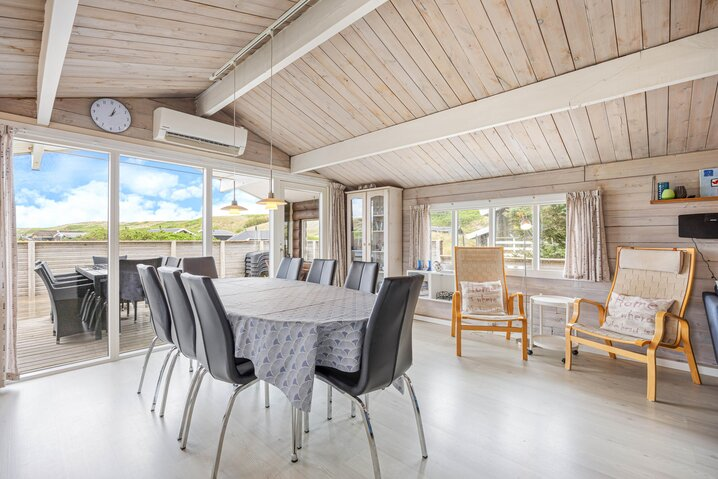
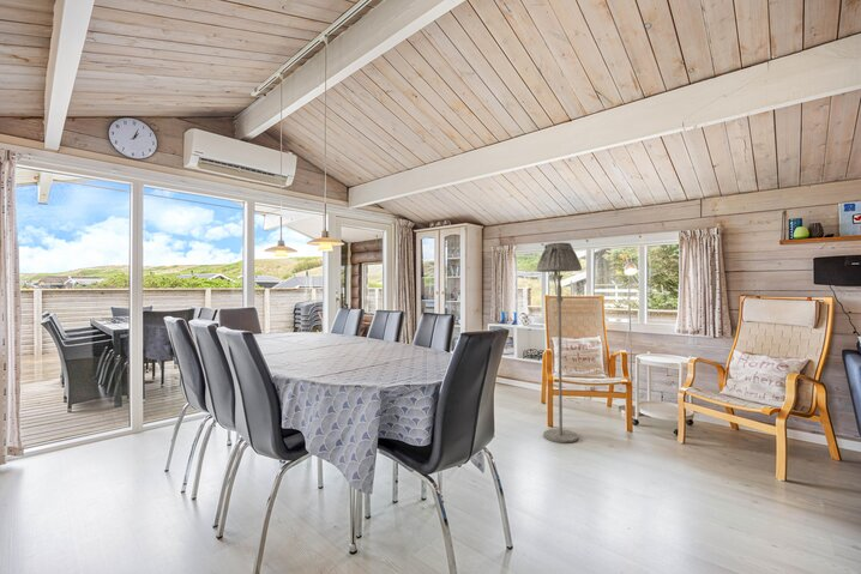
+ floor lamp (559, 339)
